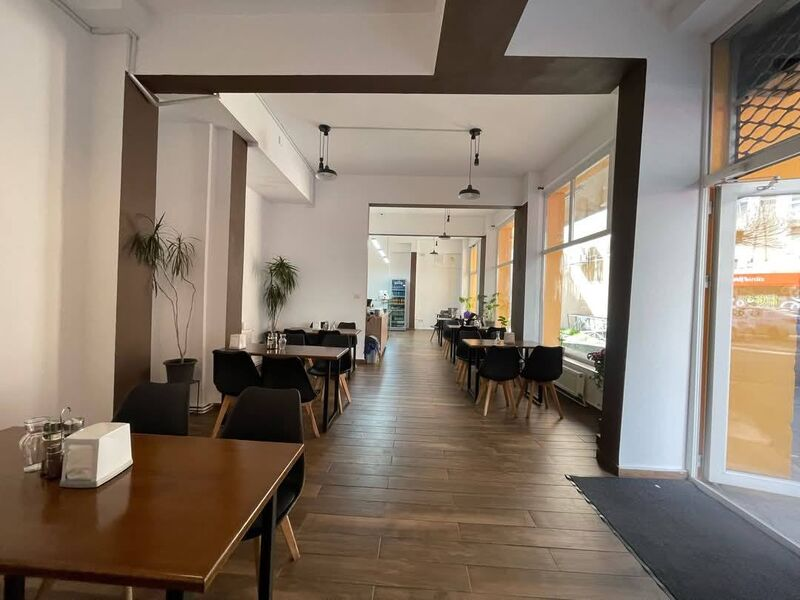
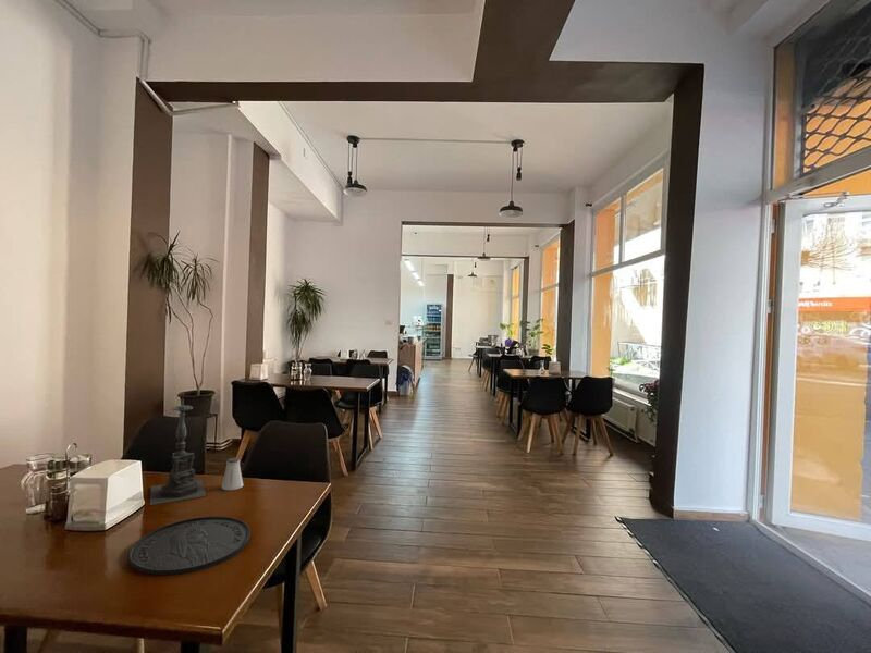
+ saltshaker (232, 472)
+ plate (193, 542)
+ candle holder (180, 442)
